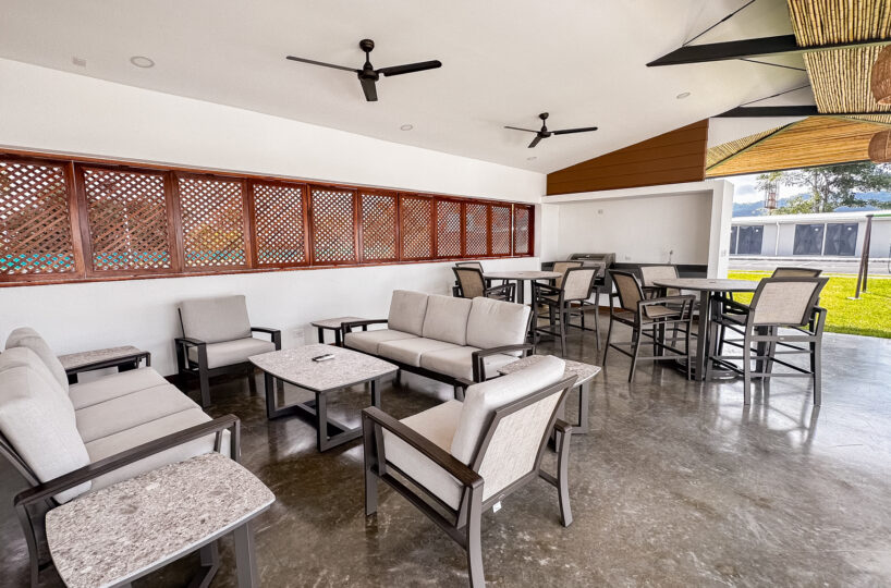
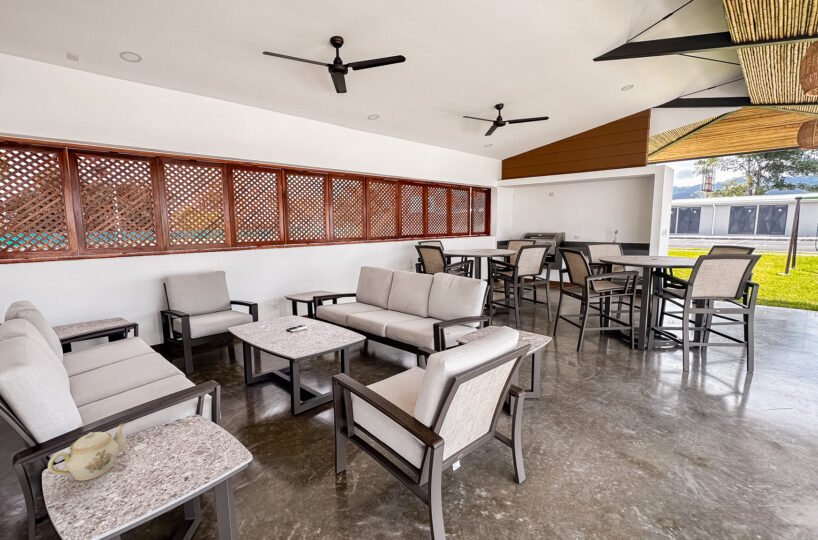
+ teapot (90, 452)
